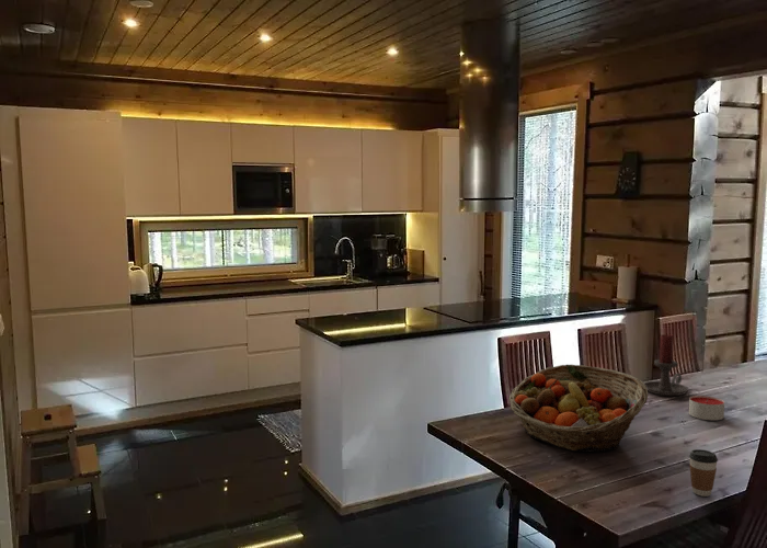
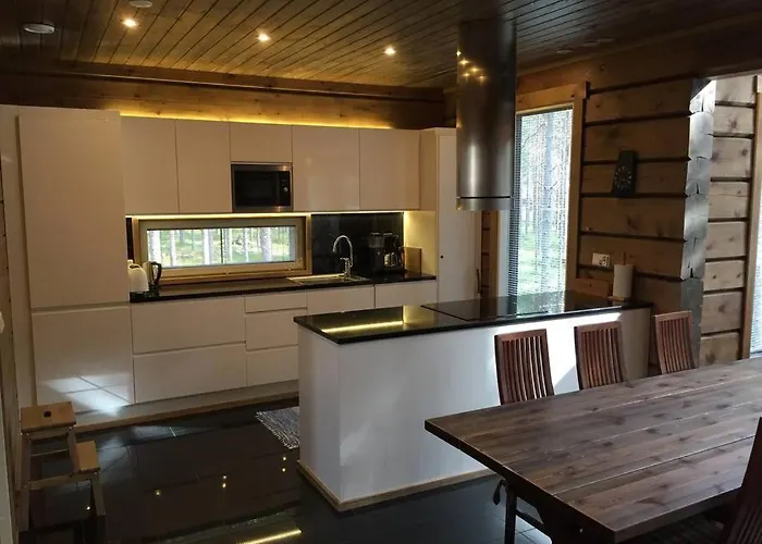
- candle holder (668, 362)
- fruit basket (575, 404)
- candle (706, 407)
- coffee cup (702, 472)
